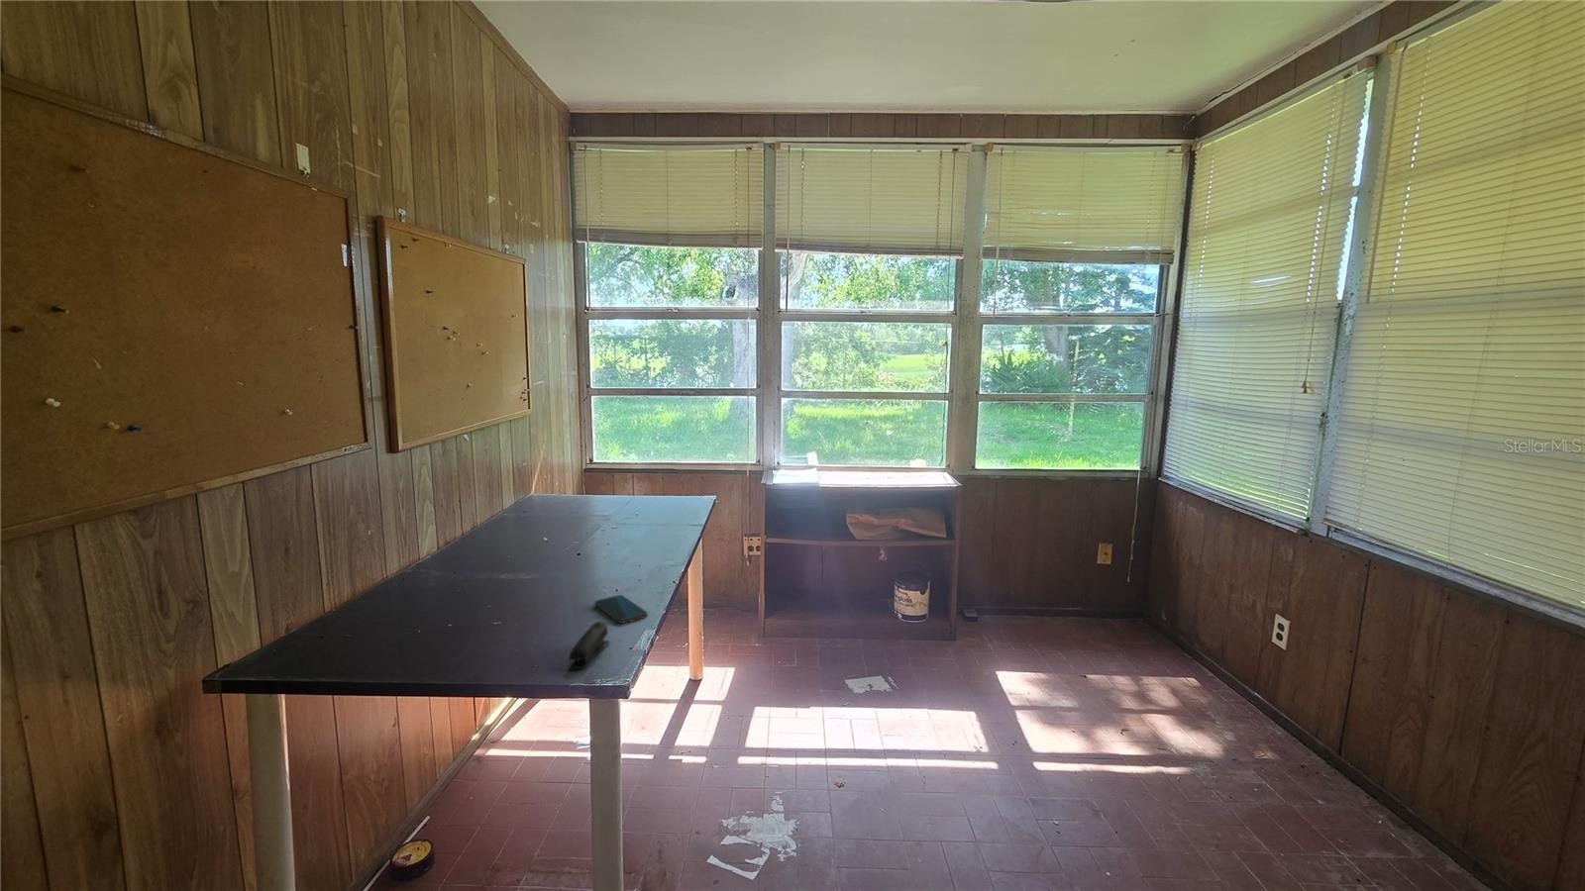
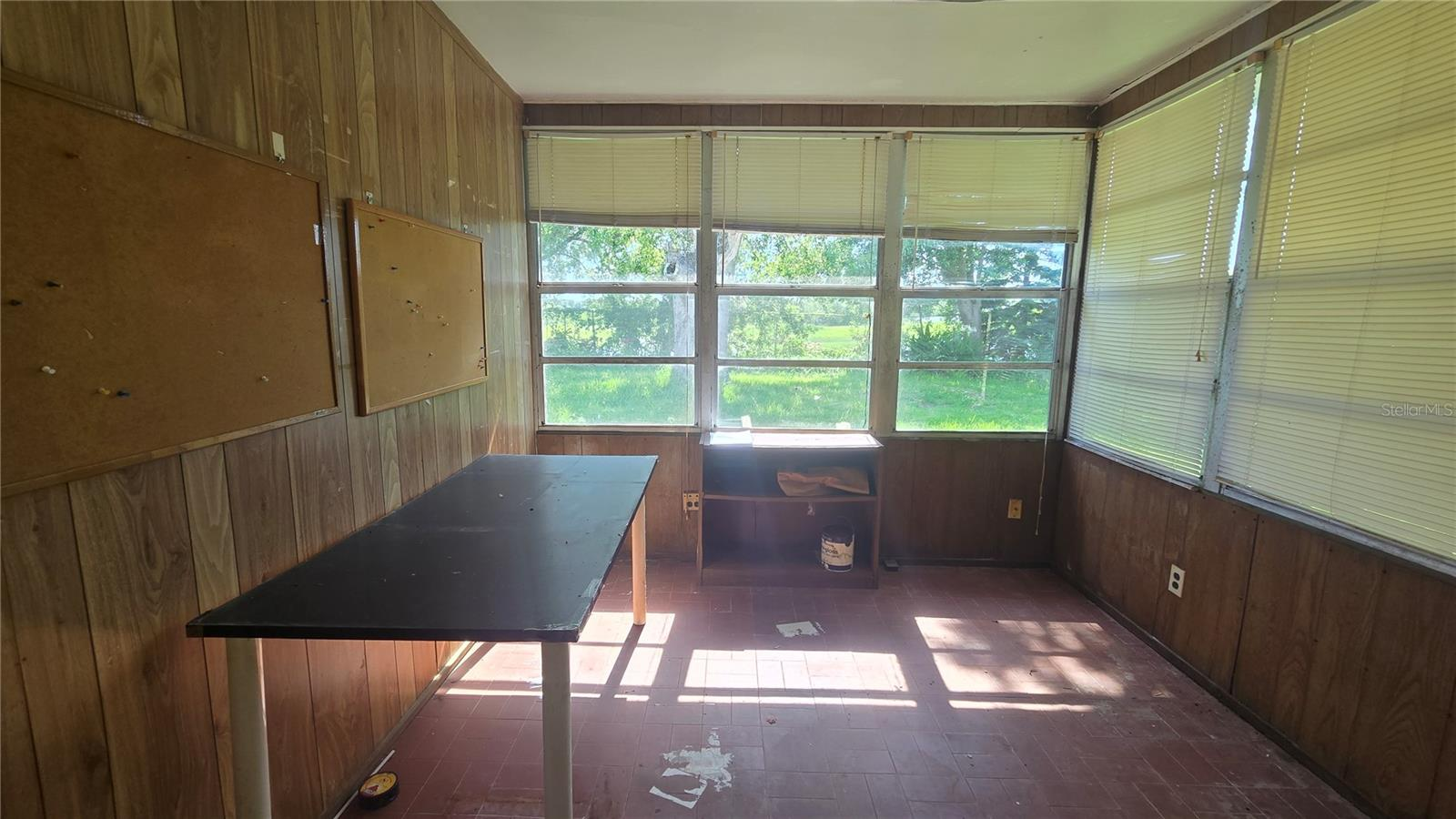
- stapler (589, 644)
- smartphone (621, 608)
